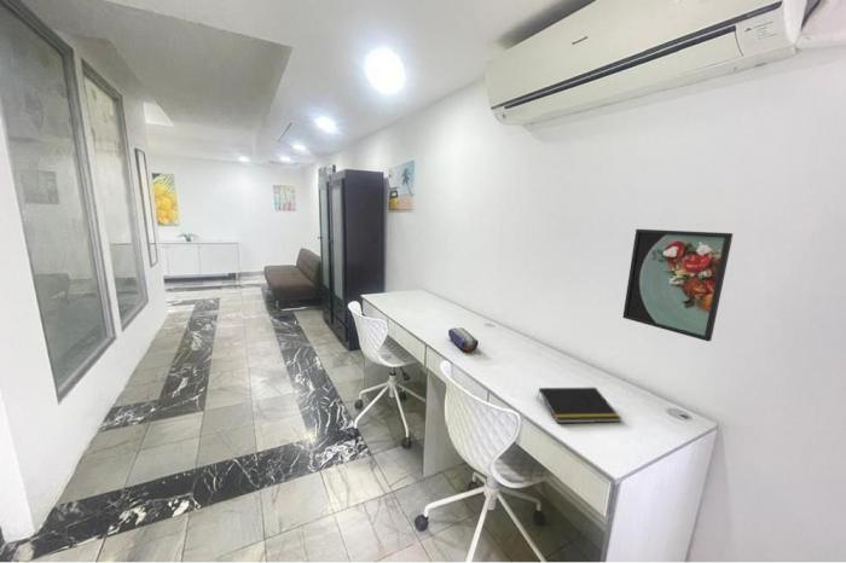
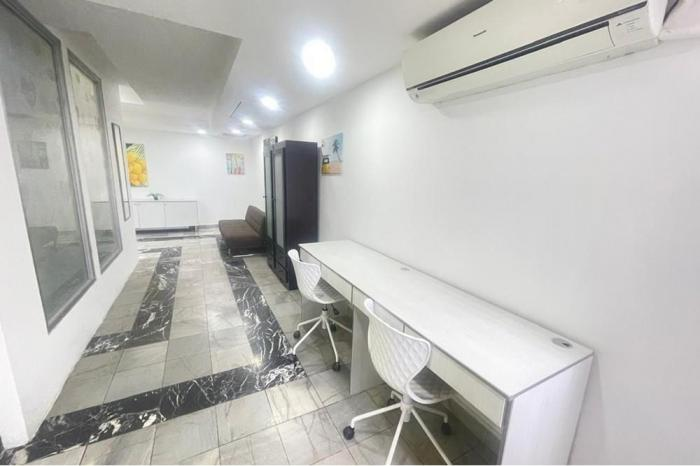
- pencil case (462, 338)
- notepad (578, 404)
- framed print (671, 280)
